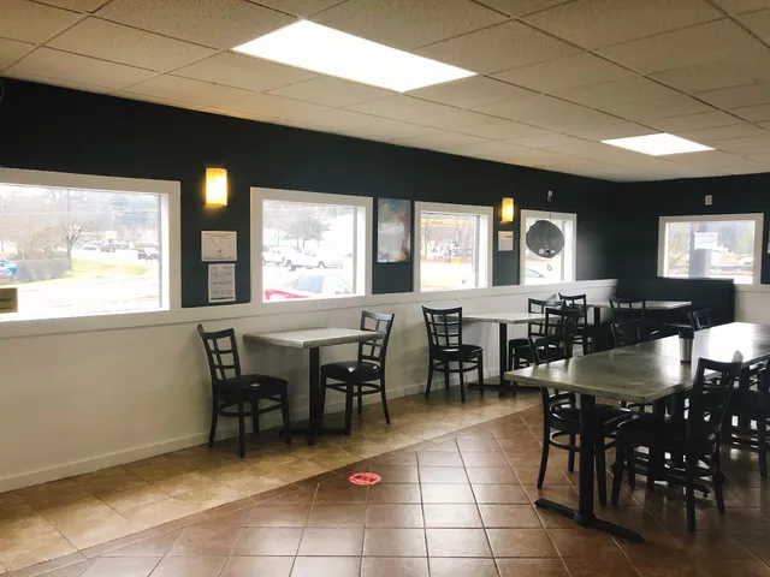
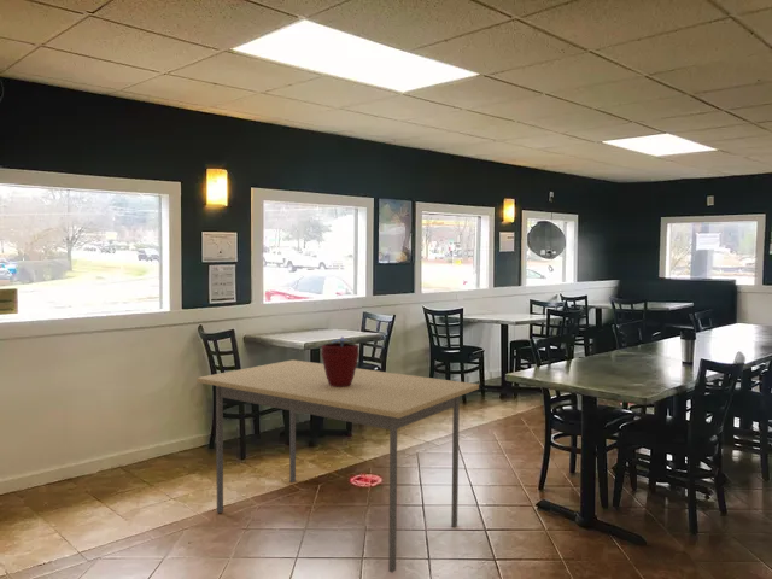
+ dining table (343, 420)
+ potted flower (340, 359)
